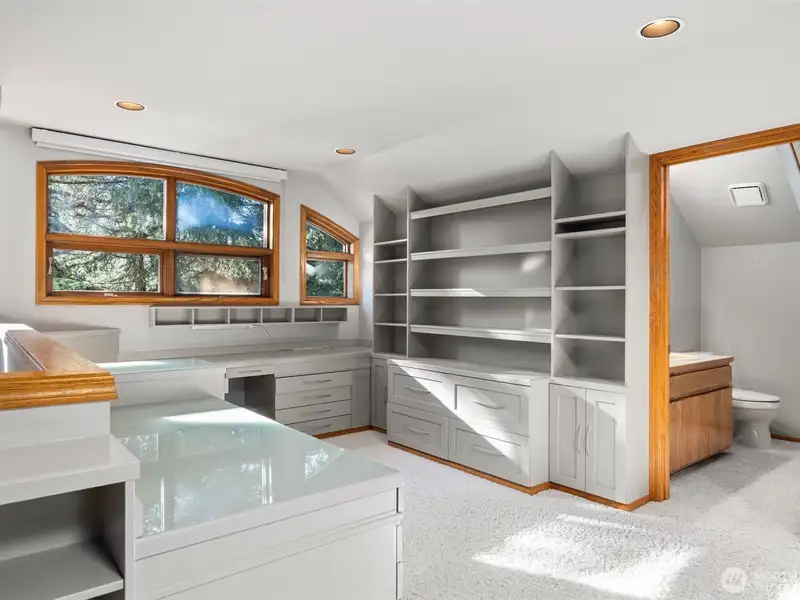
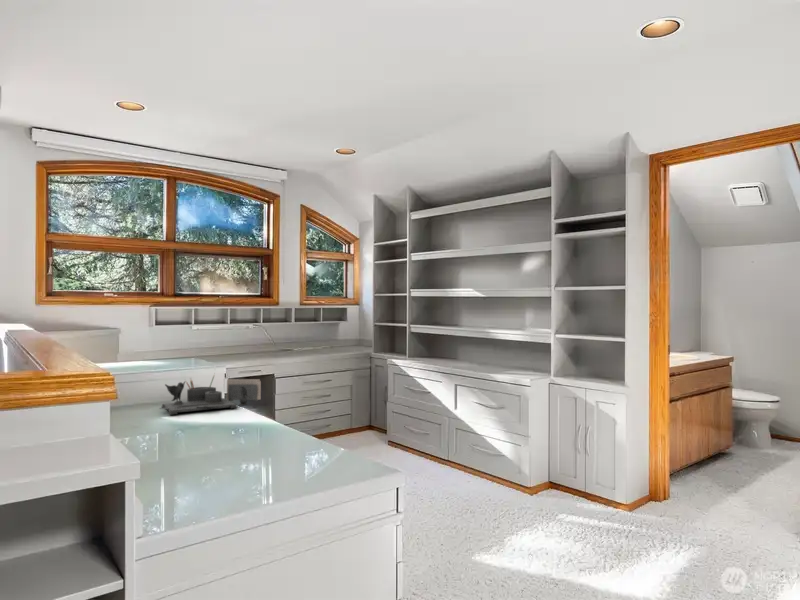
+ desk organizer (211, 390)
